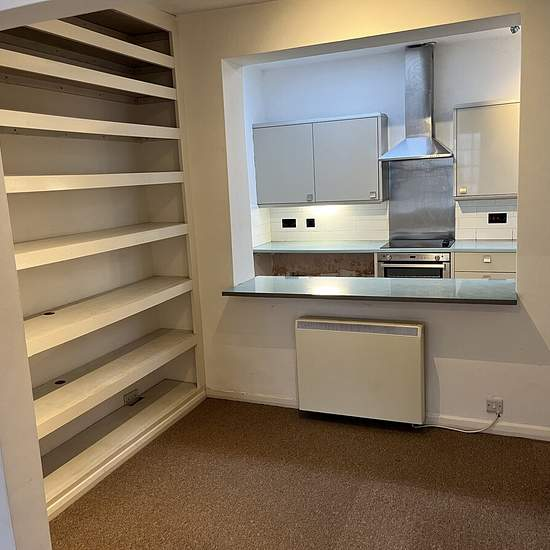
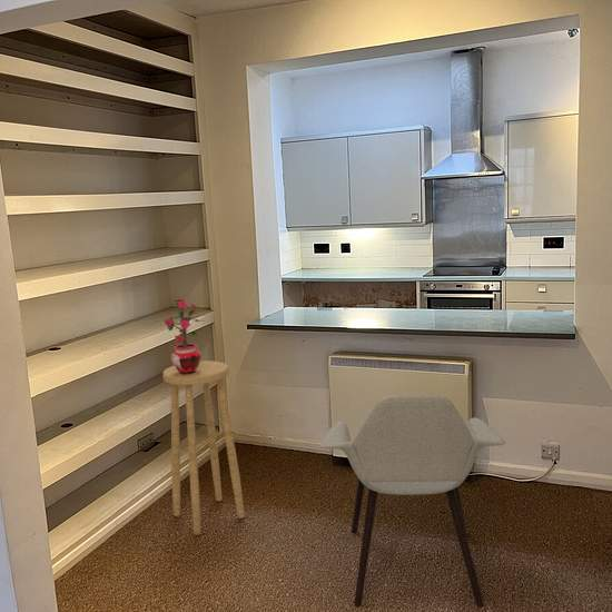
+ stool (195, 444)
+ chair (409, 472)
+ potted plant (186, 335)
